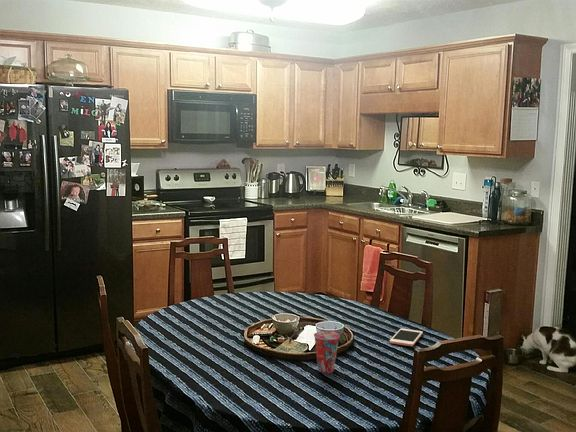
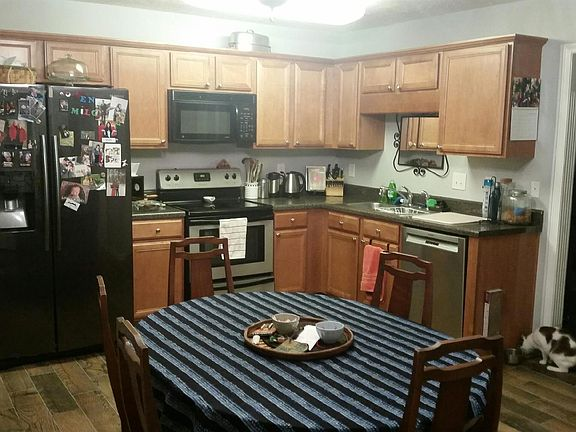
- cell phone (406, 337)
- cup (326, 352)
